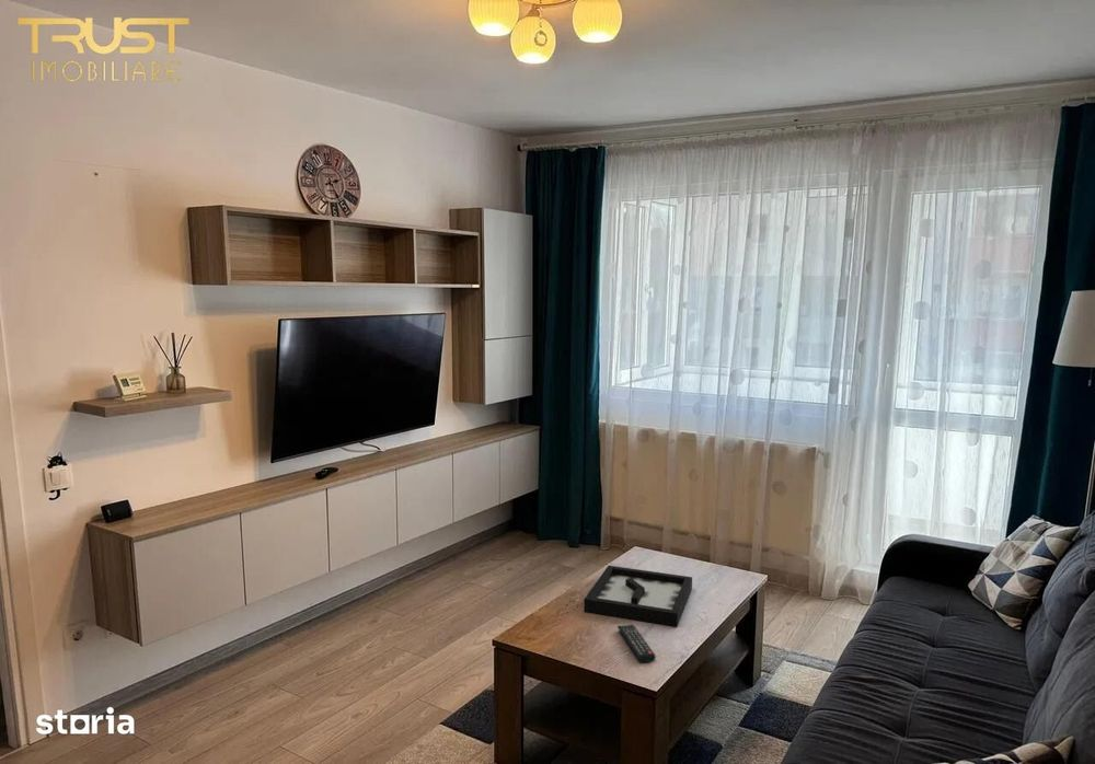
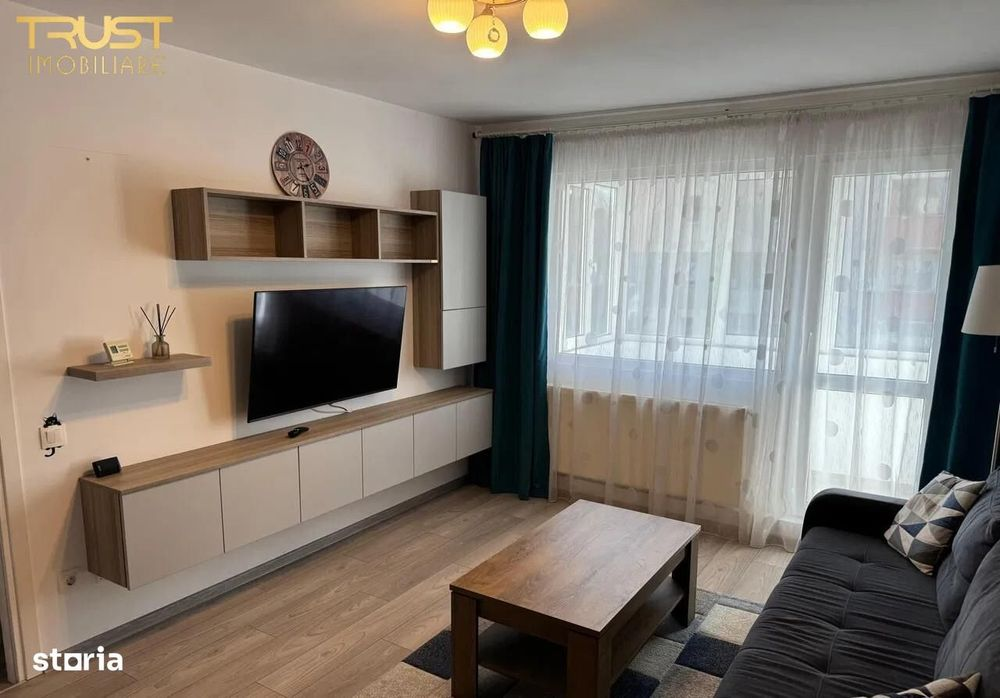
- remote control (635, 641)
- decorative tray (639, 593)
